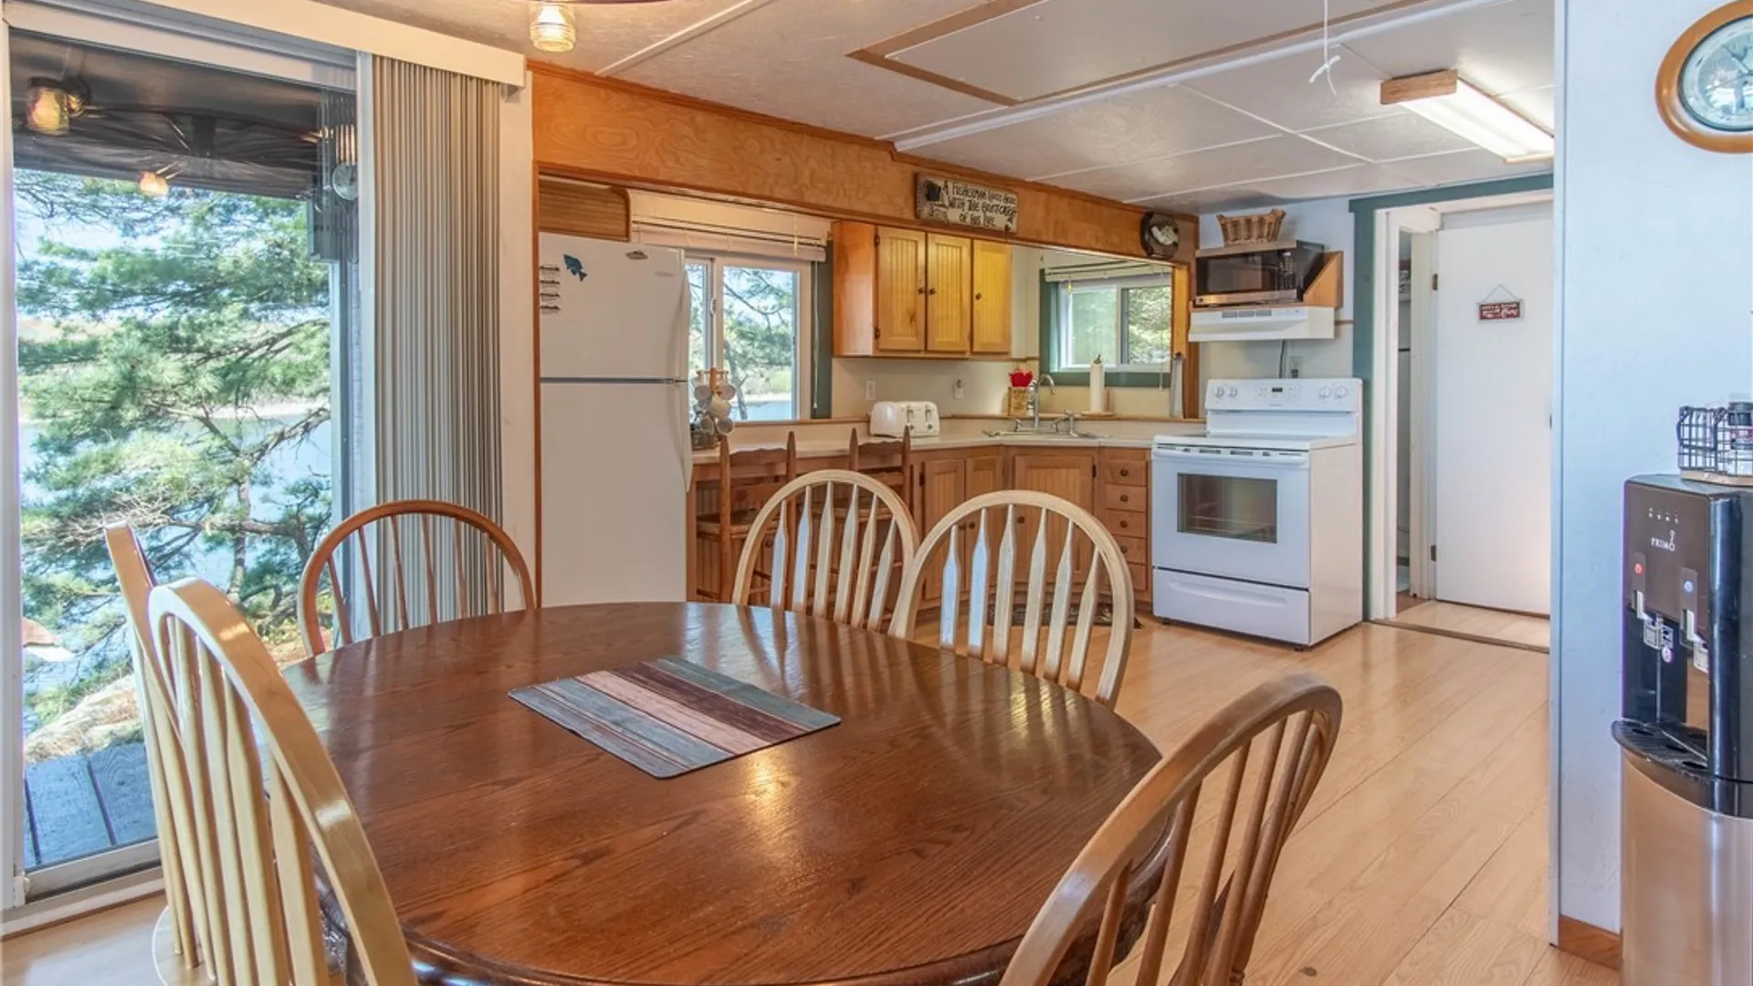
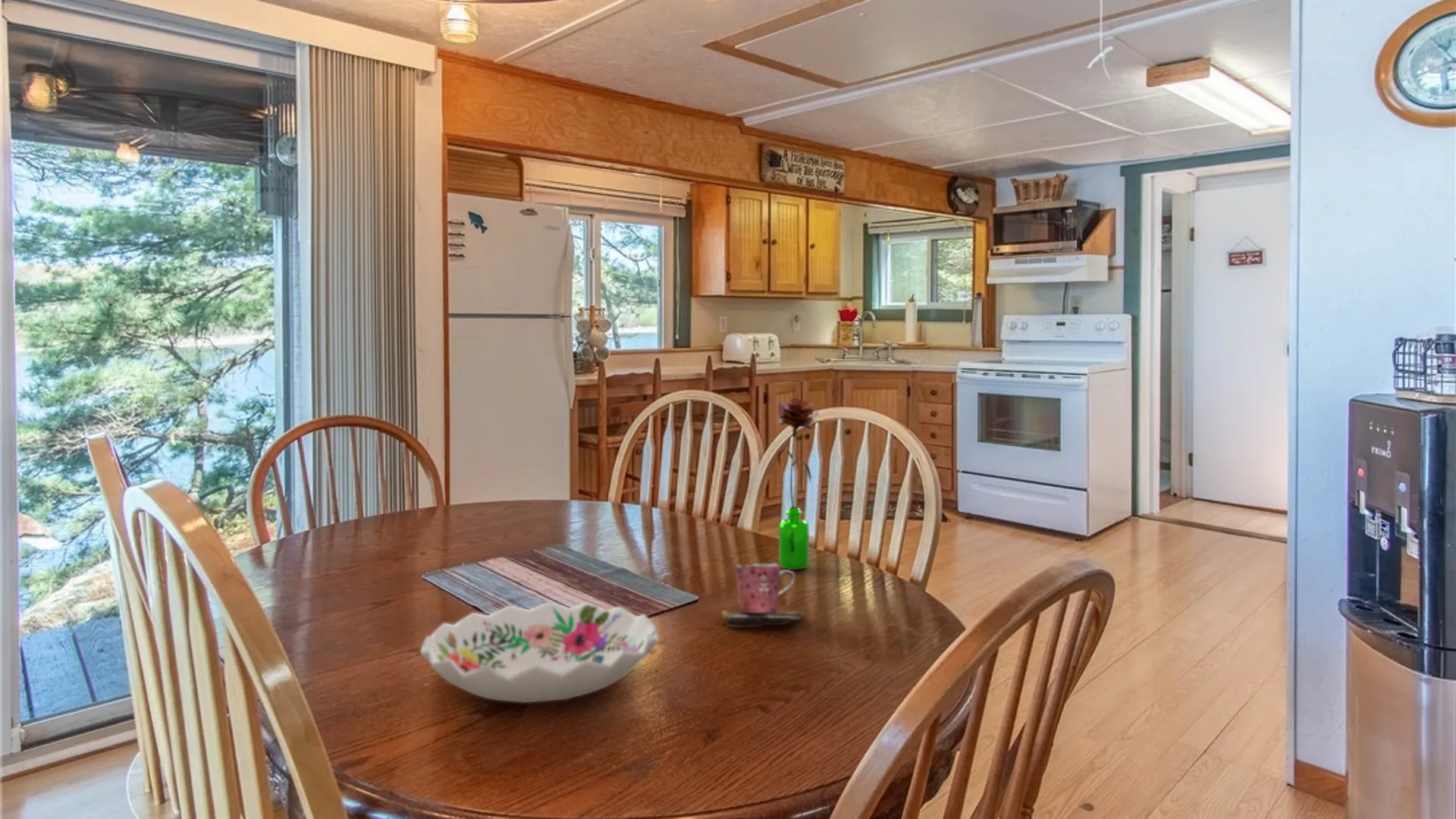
+ decorative bowl (543, 657)
+ mug (765, 590)
+ flower (792, 482)
